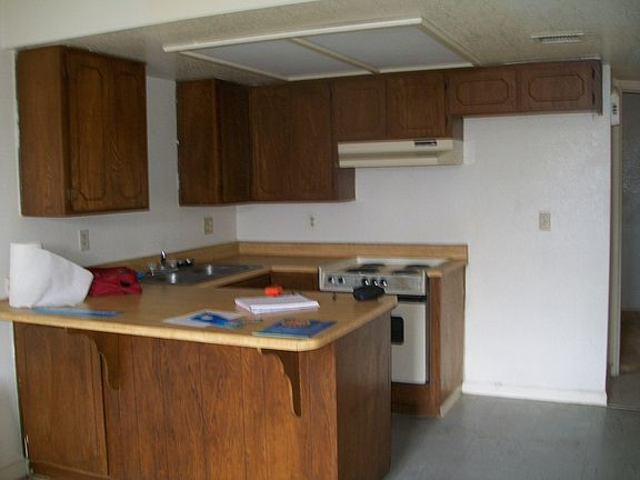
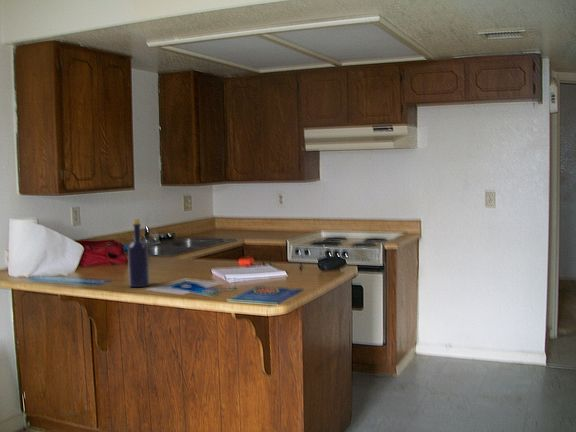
+ bottle (138, 252)
